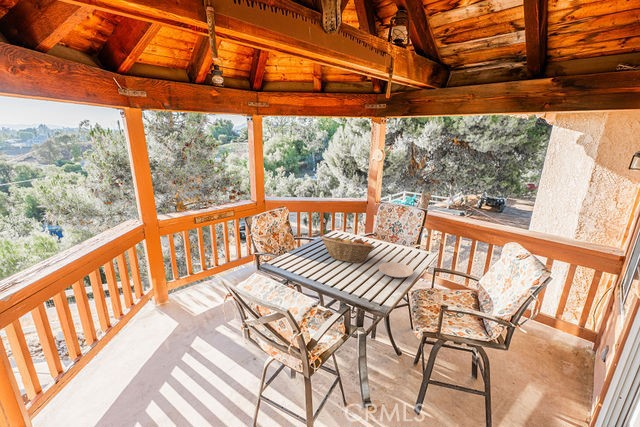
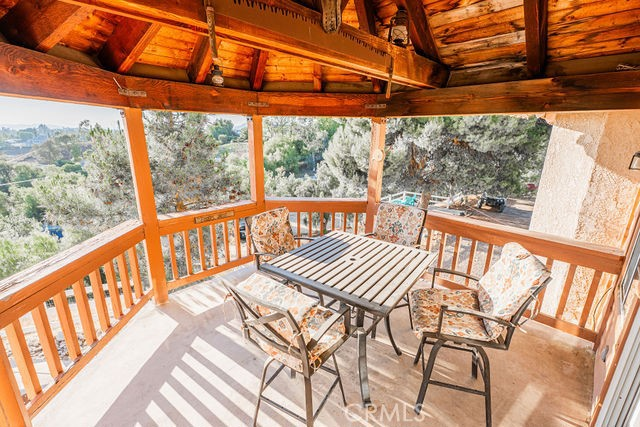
- fruit basket (346, 246)
- plate (395, 271)
